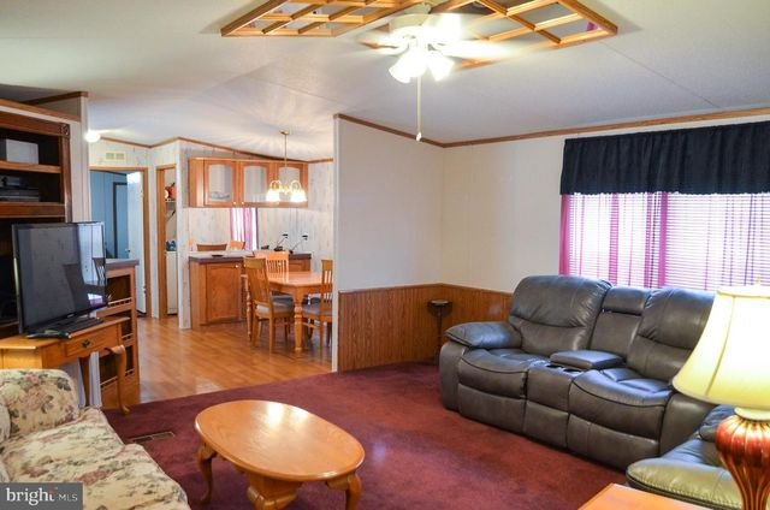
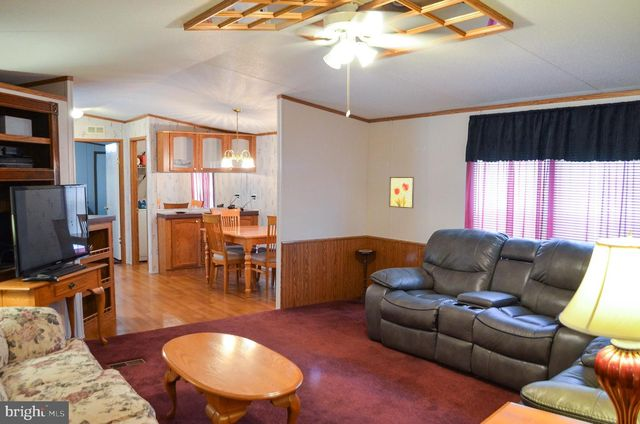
+ wall art (401, 192)
